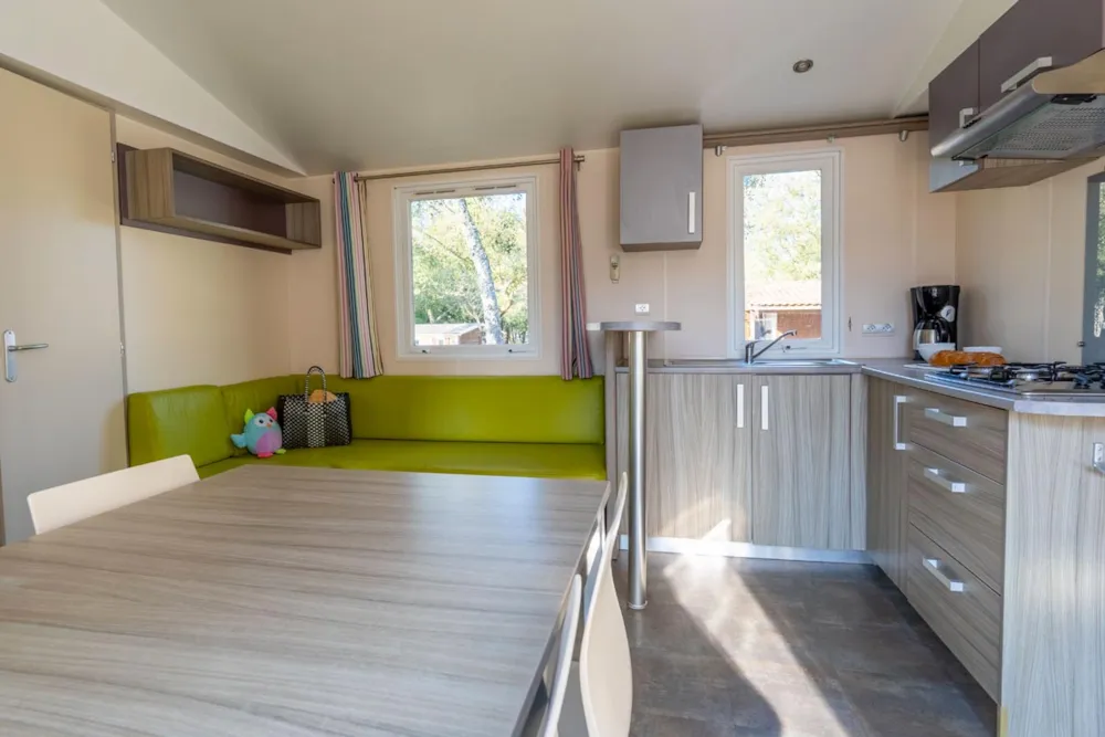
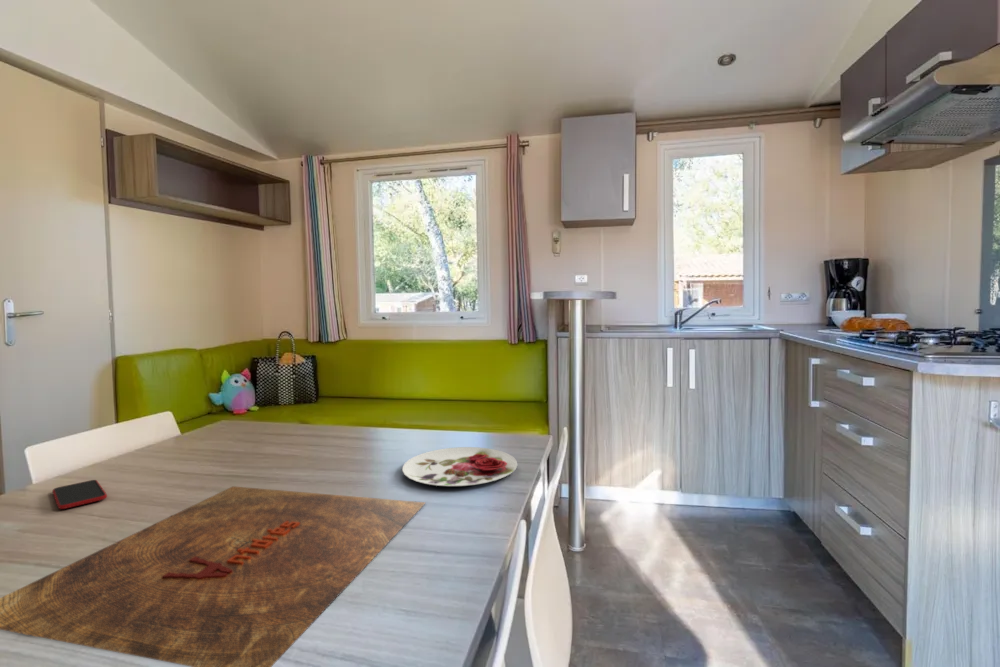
+ placemat (241, 547)
+ plate (460, 463)
+ smartphone (79, 493)
